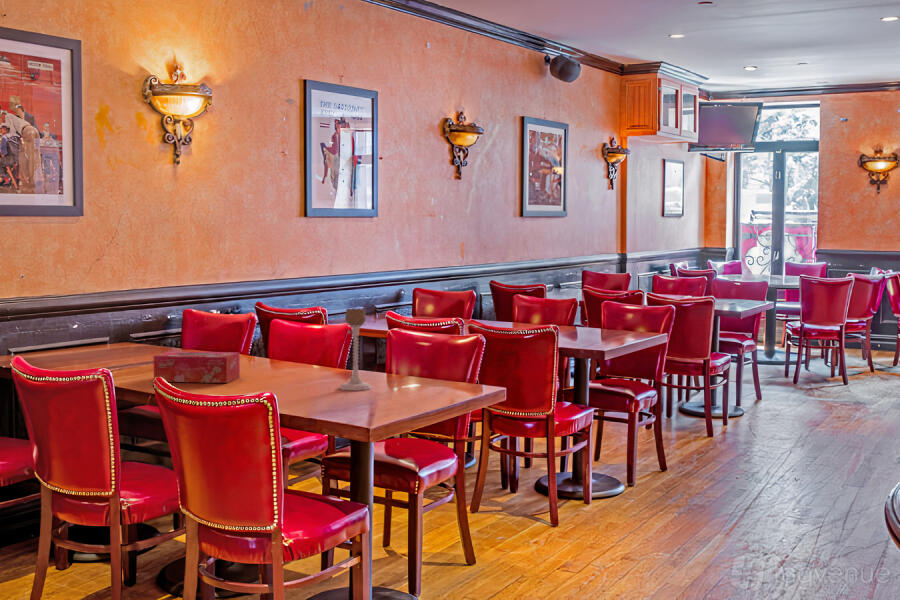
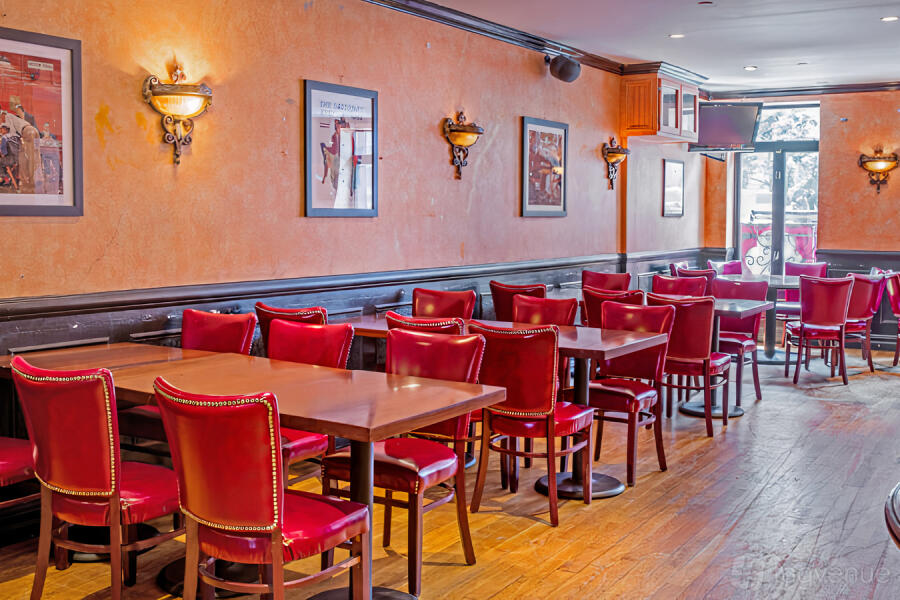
- candle holder (355, 348)
- tissue box (197, 366)
